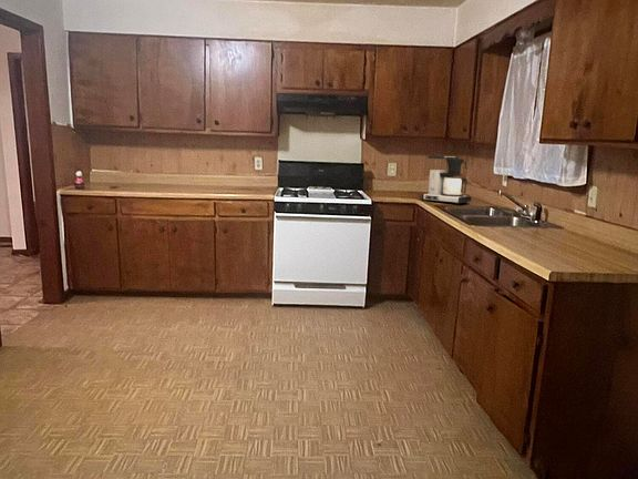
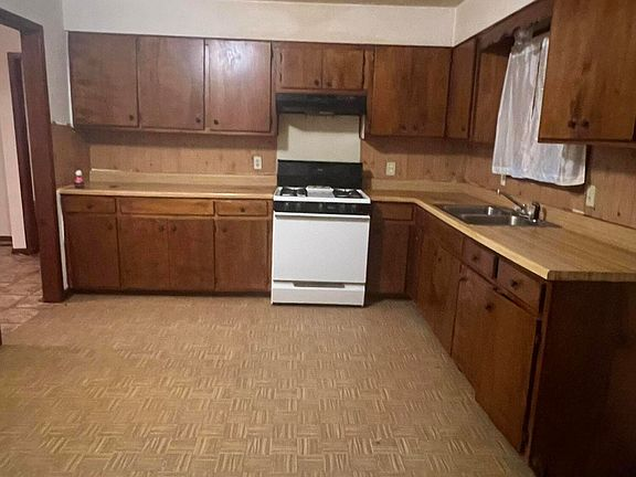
- coffee maker (447, 179)
